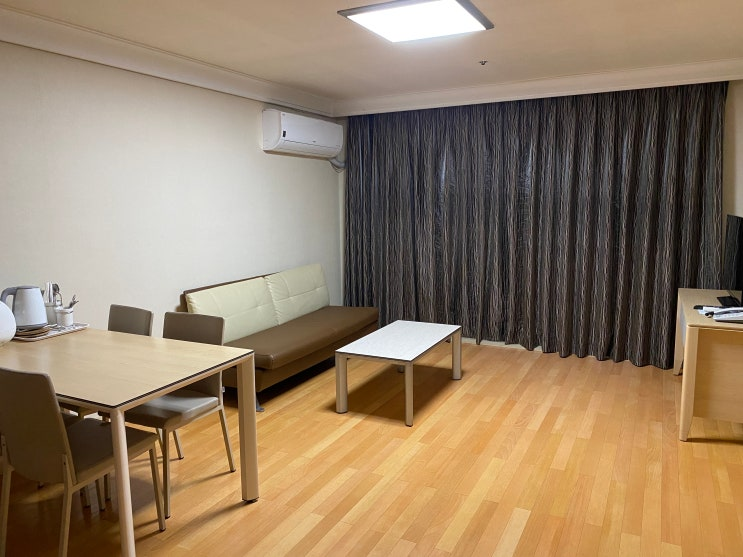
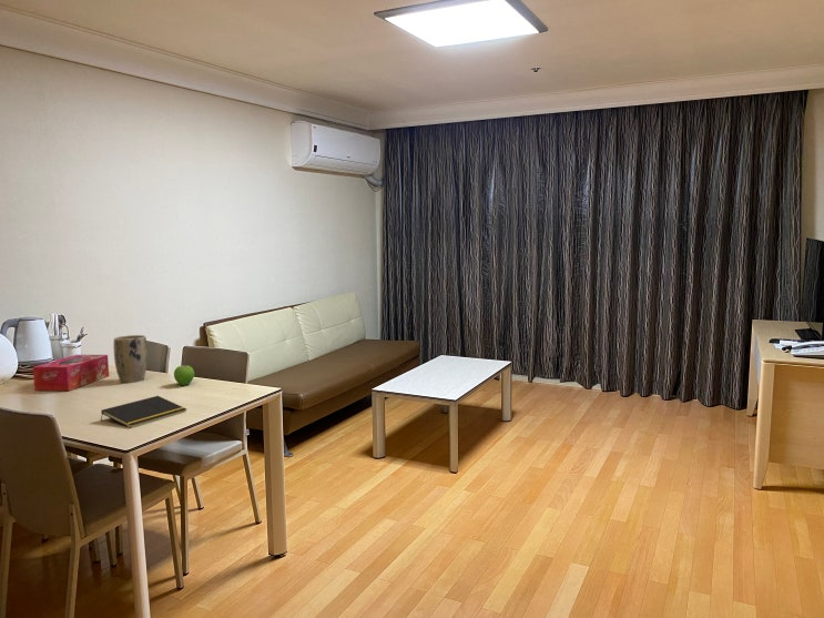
+ tissue box (72, 372)
+ fruit (184, 375)
+ plant pot (131, 358)
+ notepad (145, 411)
